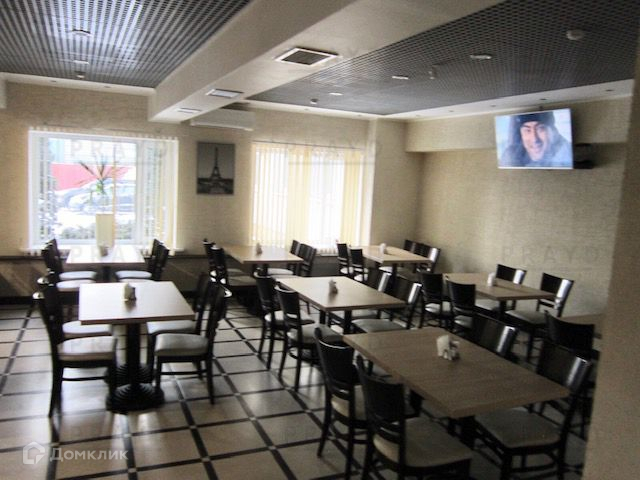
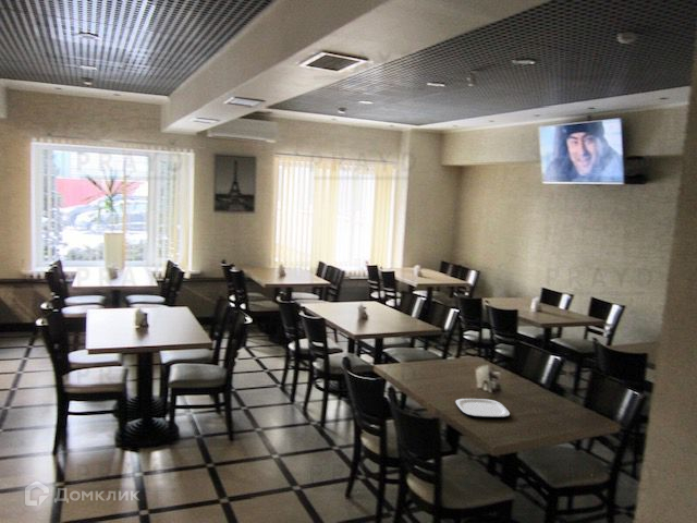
+ plate (481, 408)
